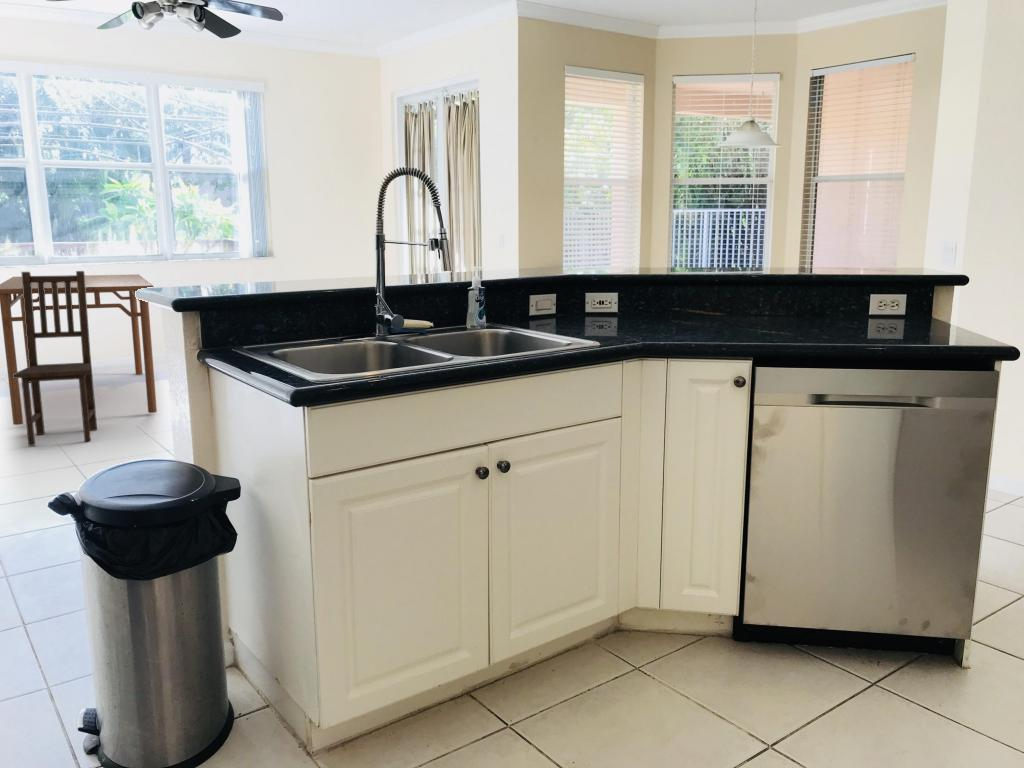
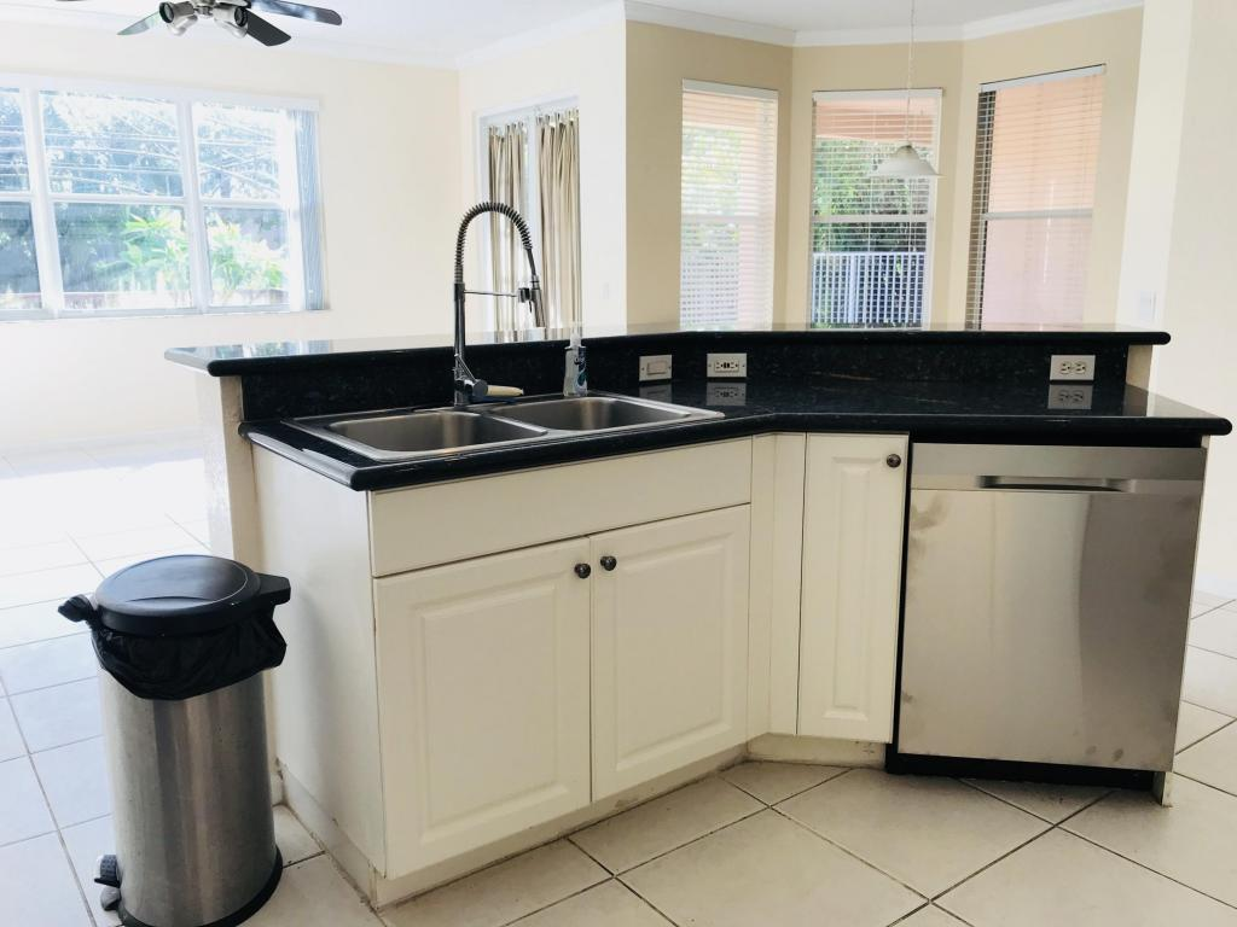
- chair (56, 364)
- dining table (78, 308)
